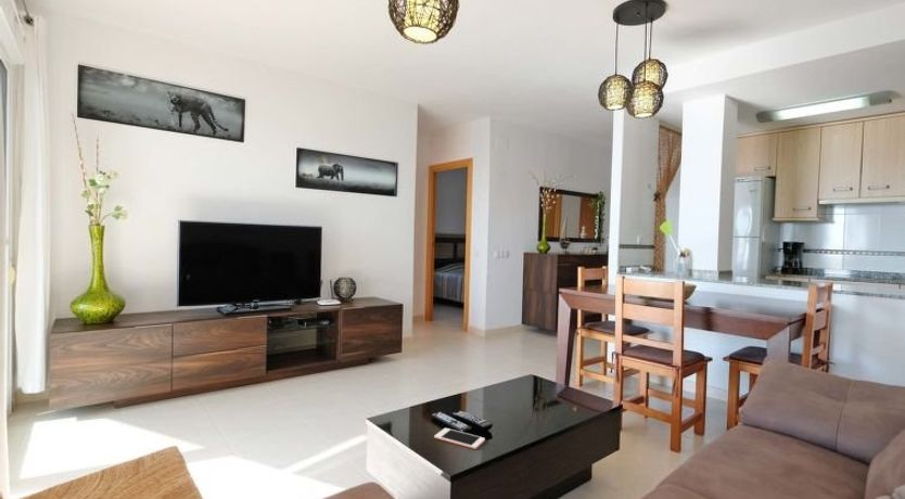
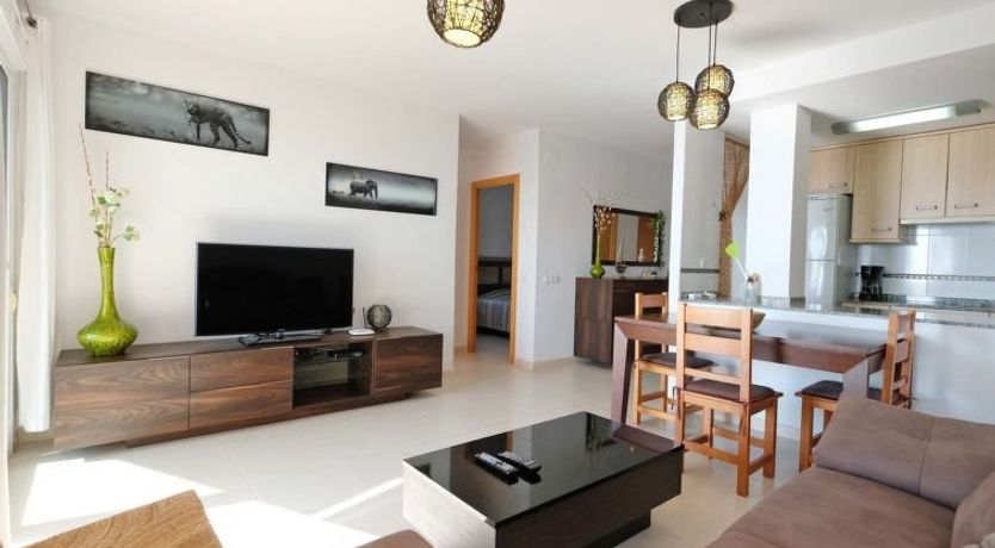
- cell phone (459, 437)
